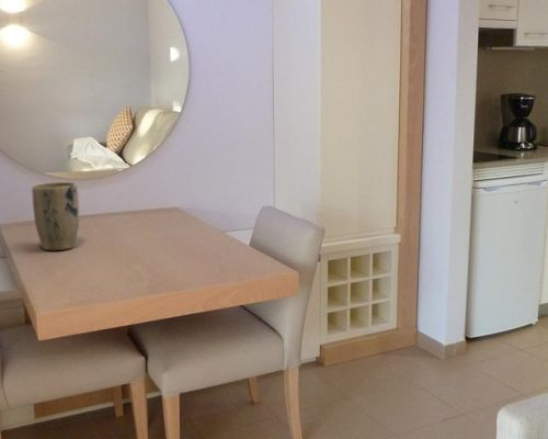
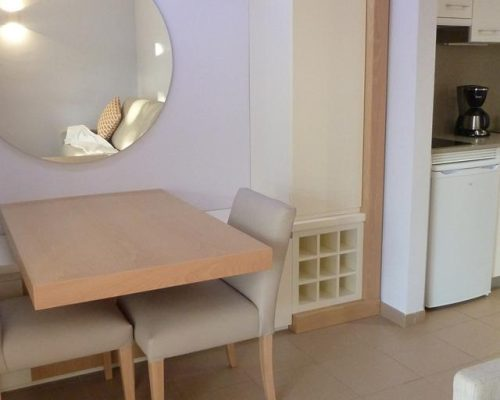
- plant pot (57, 216)
